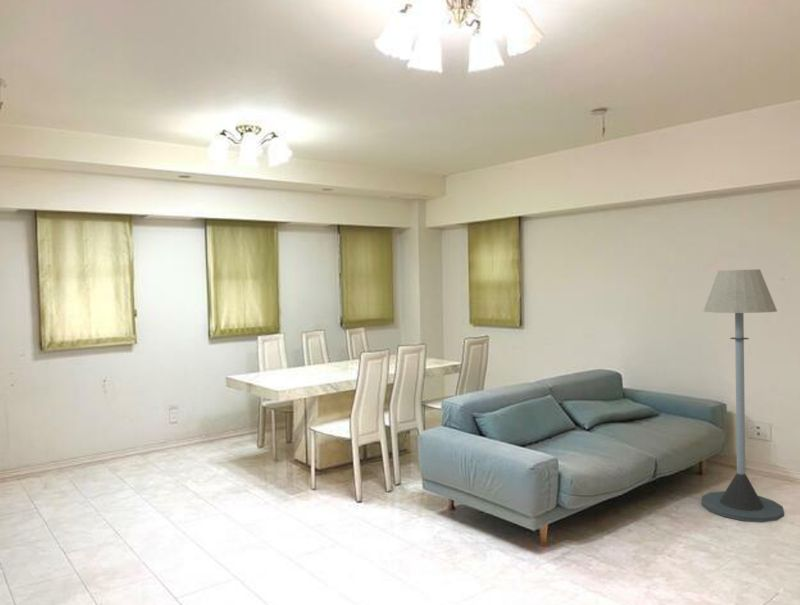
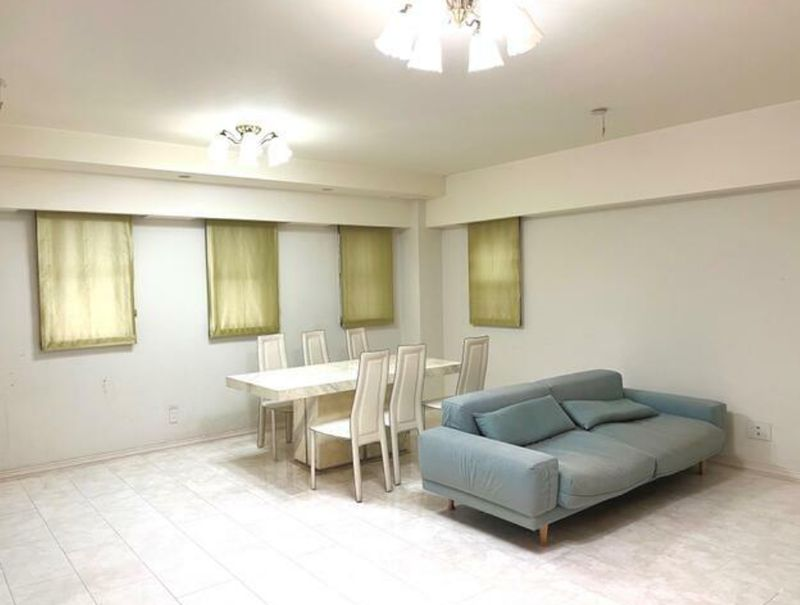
- floor lamp (740, 389)
